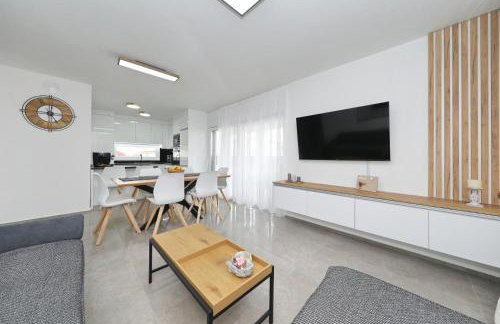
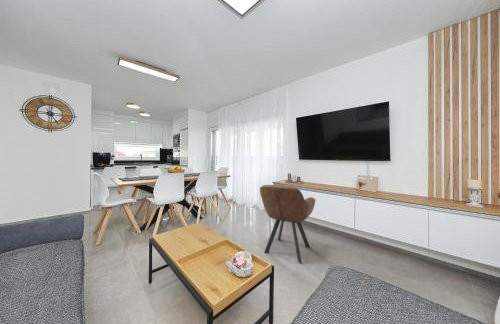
+ armchair (286, 217)
